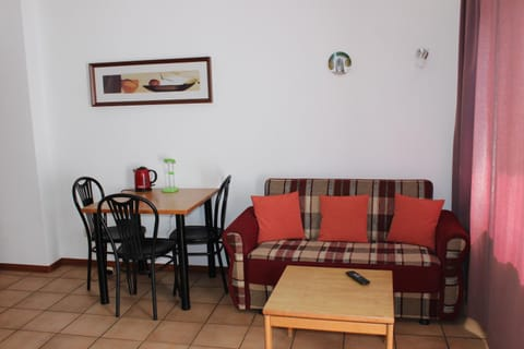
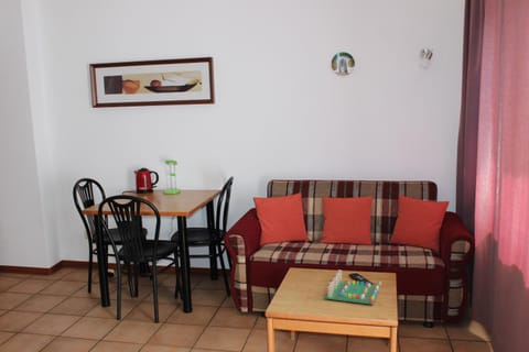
+ board game (354, 285)
